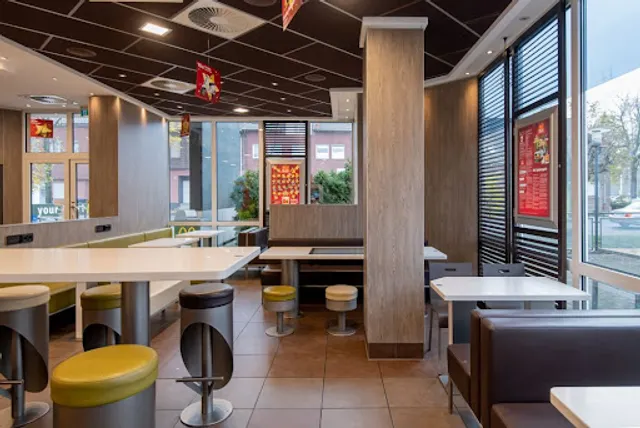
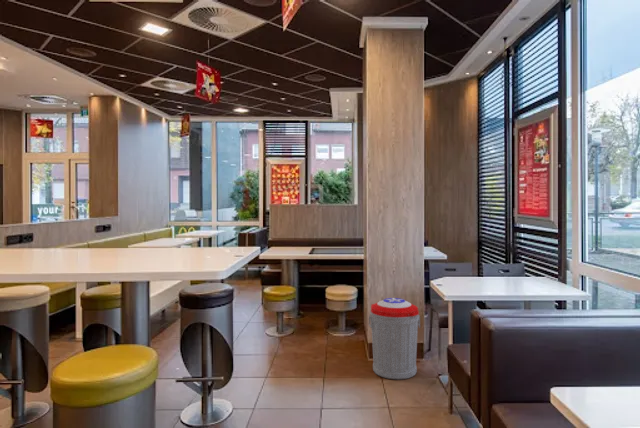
+ trash can (394, 335)
